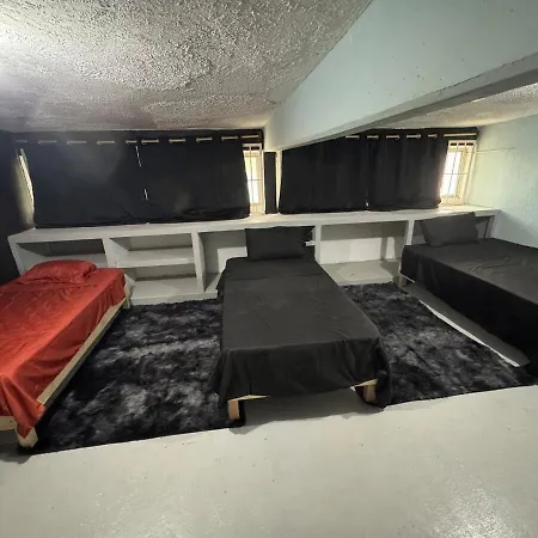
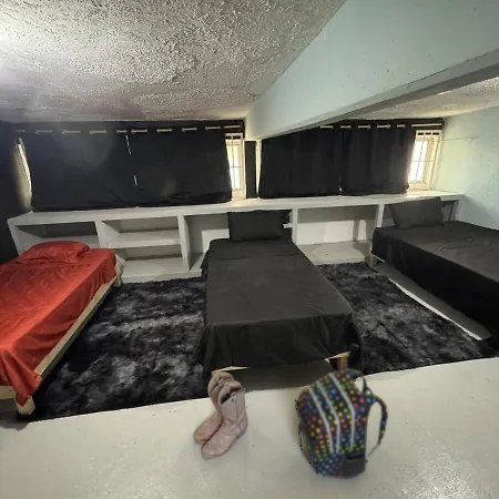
+ backpack (337, 421)
+ boots (218, 410)
